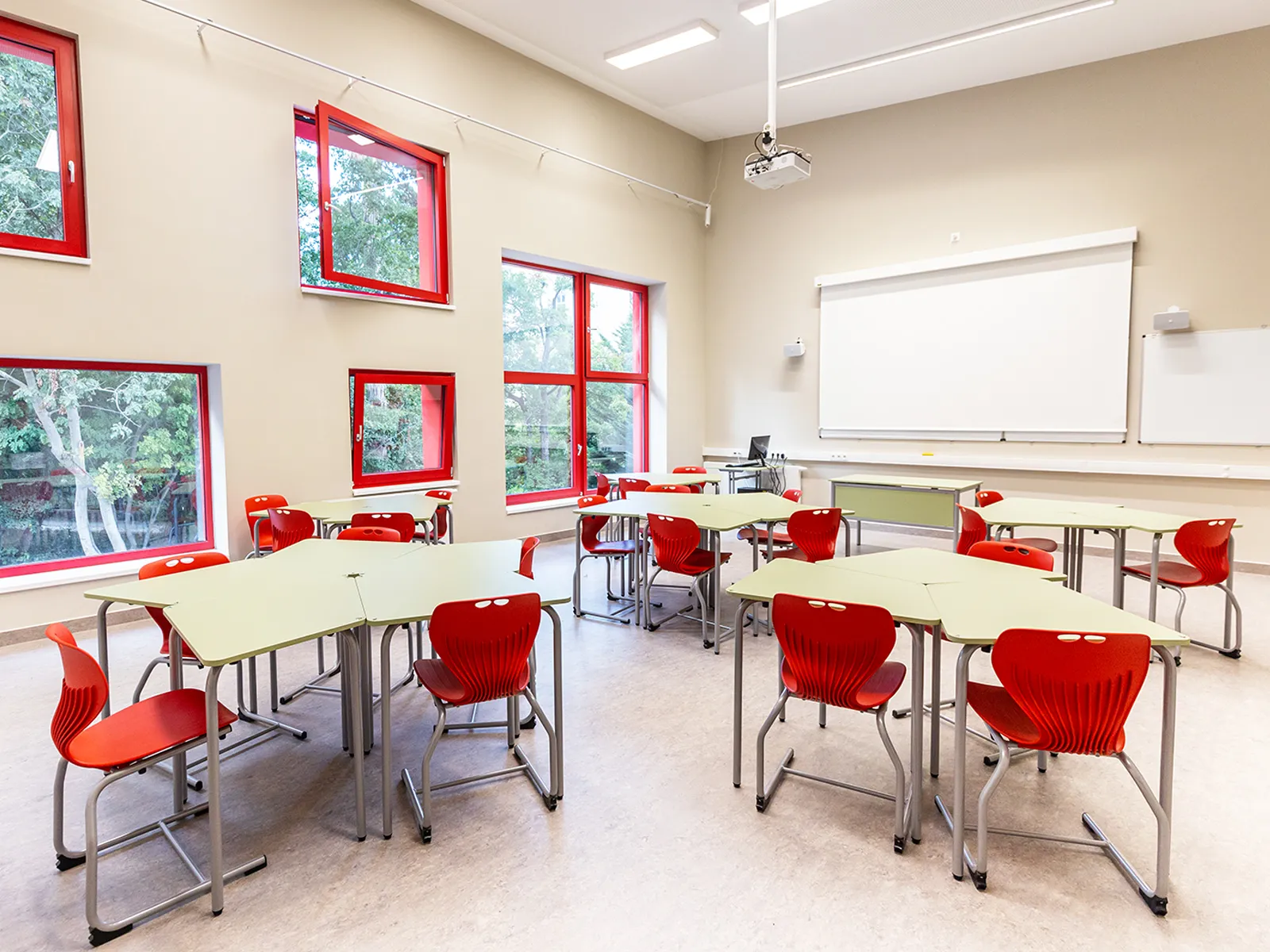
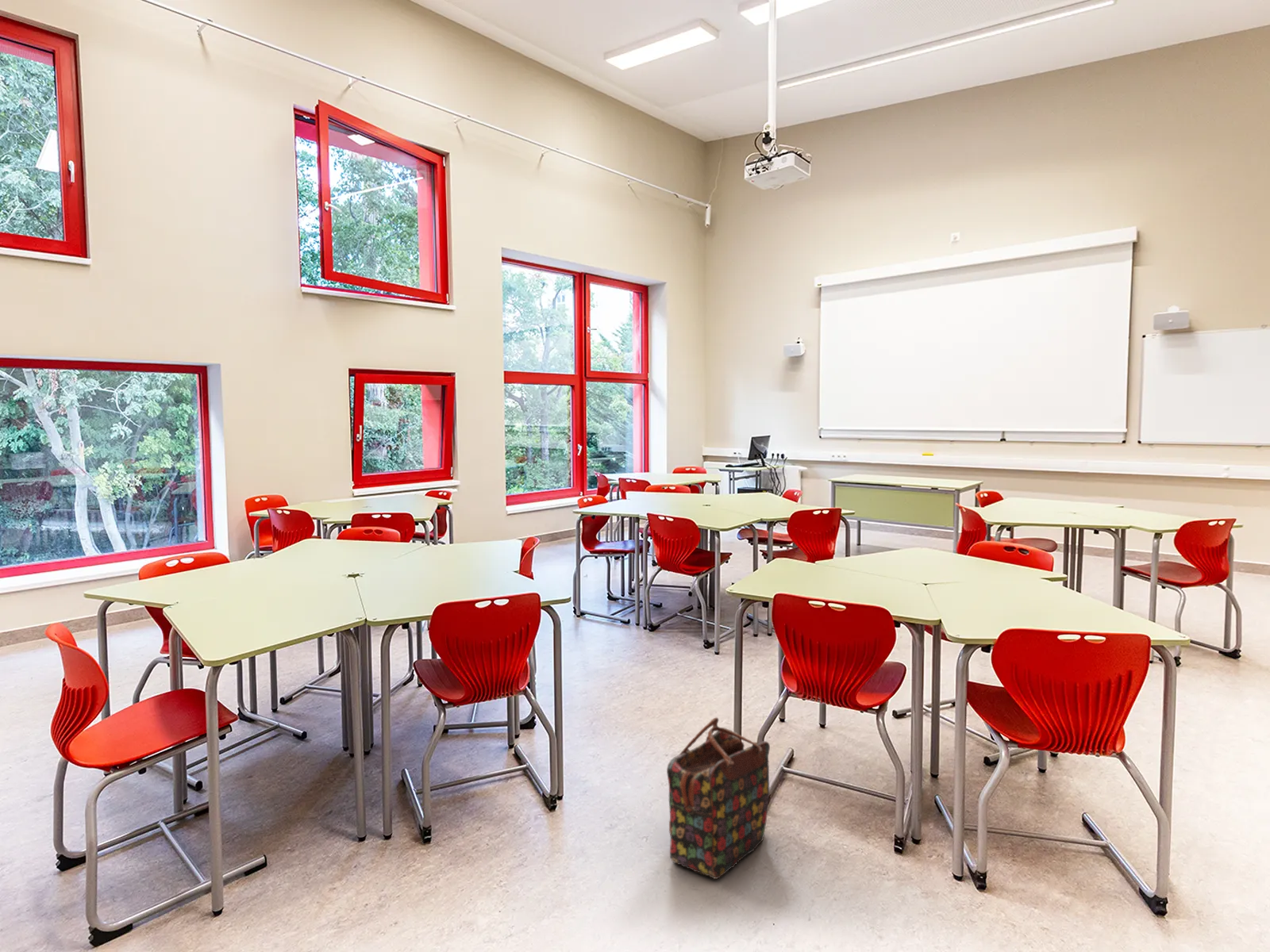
+ backpack (719, 783)
